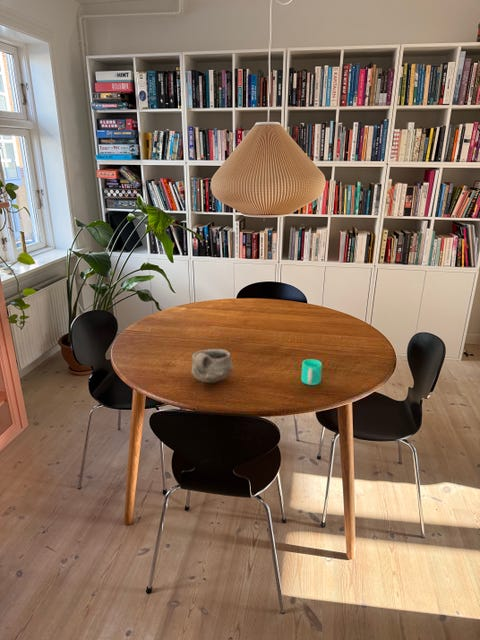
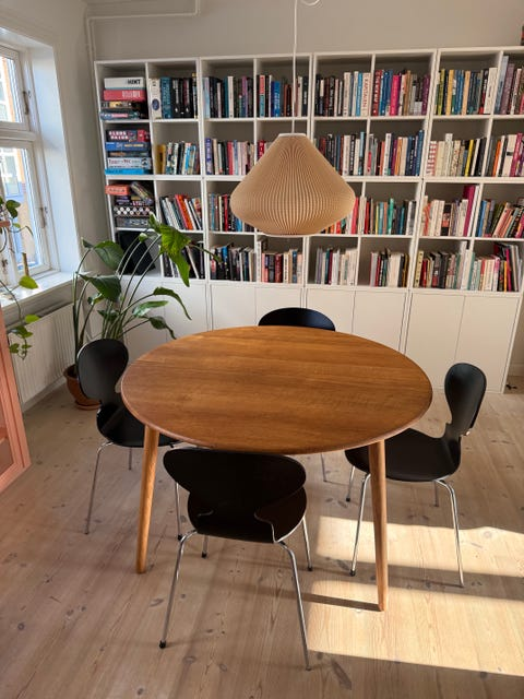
- bowl (211, 365)
- cup (311, 373)
